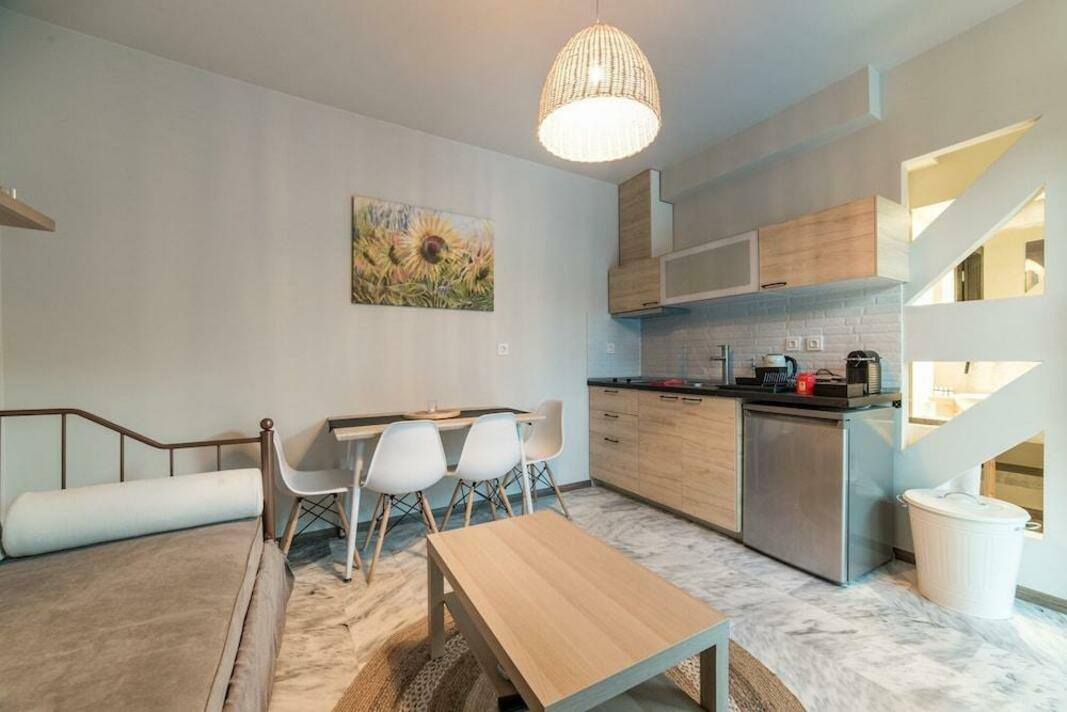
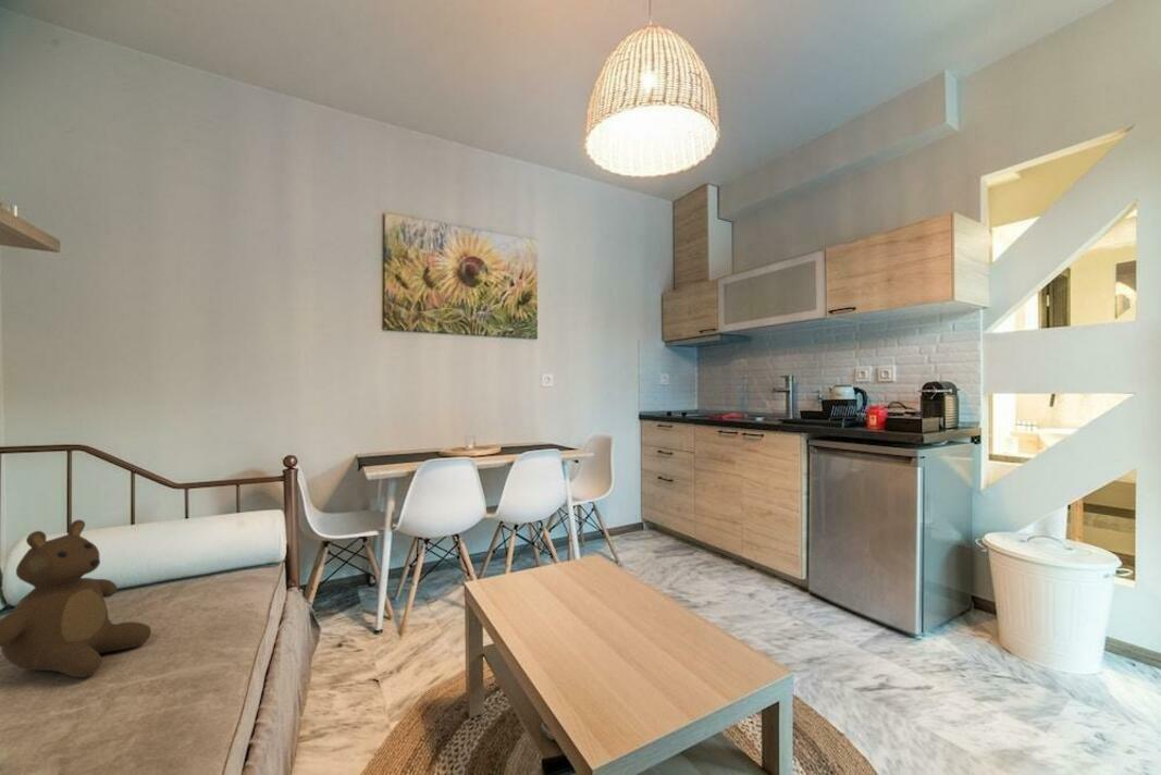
+ teddy bear (78, 593)
